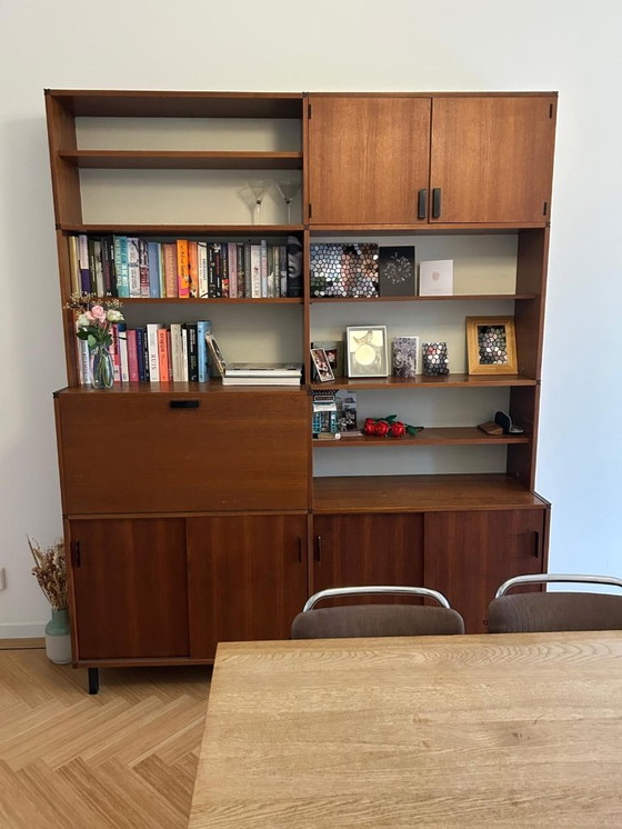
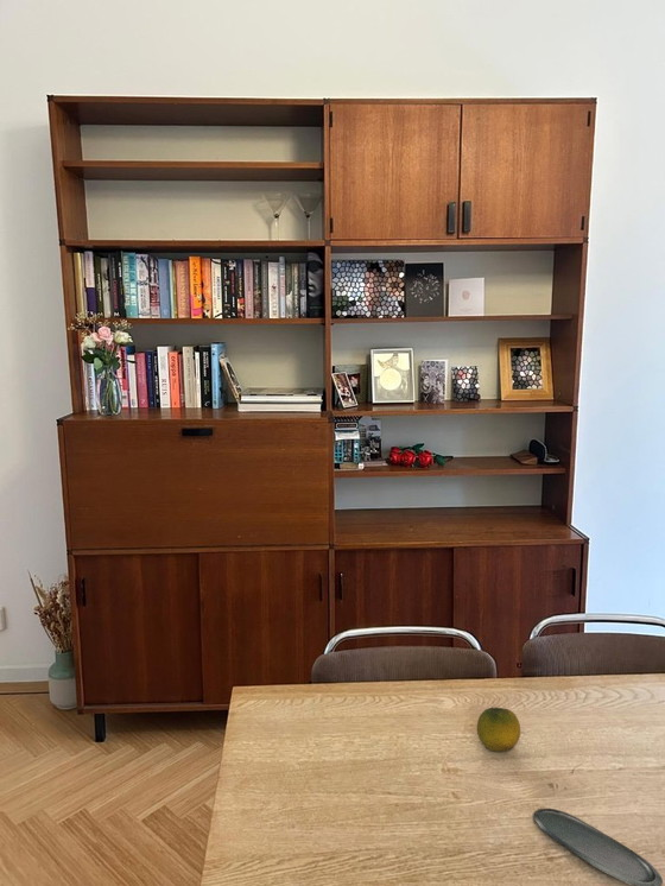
+ oval tray (593, 844)
+ fruit (498, 728)
